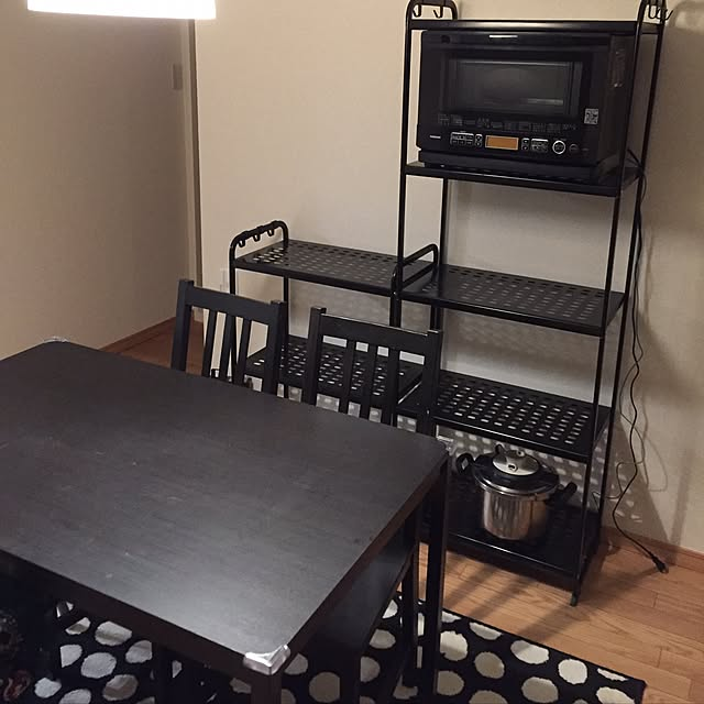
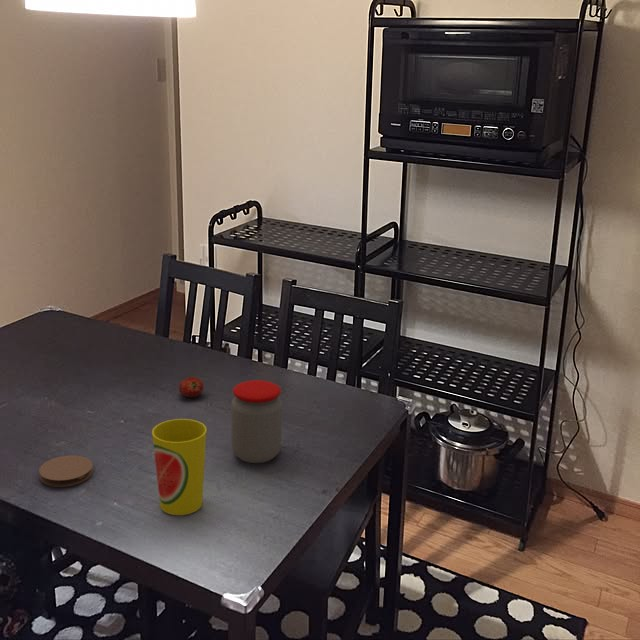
+ cup (180, 467)
+ jar (256, 421)
+ fruit (190, 386)
+ coaster (66, 470)
